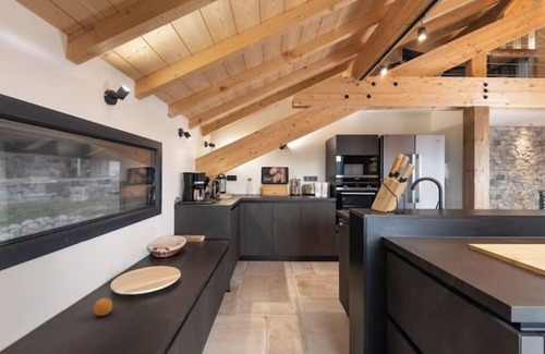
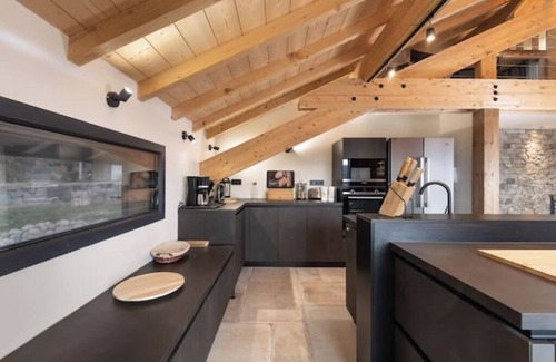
- fruit (102, 306)
